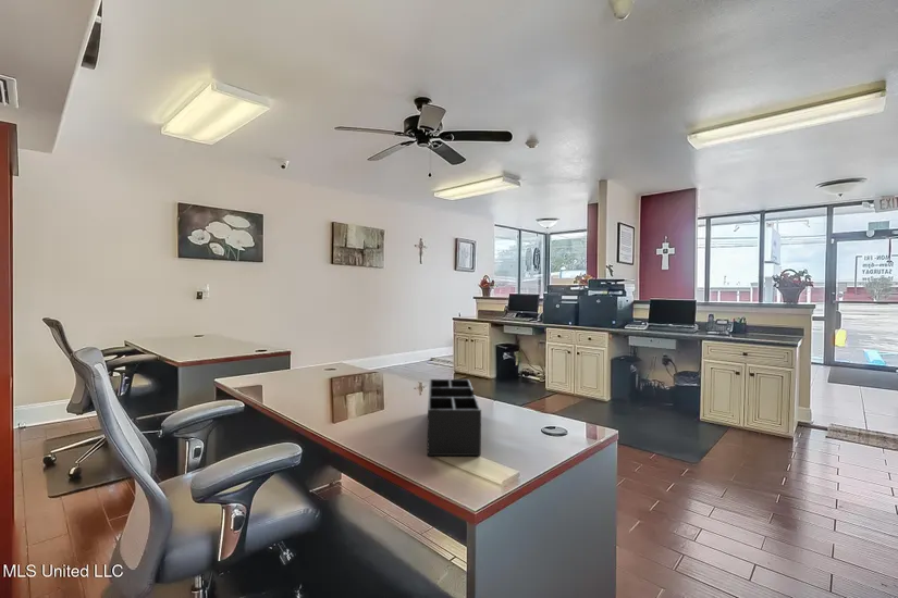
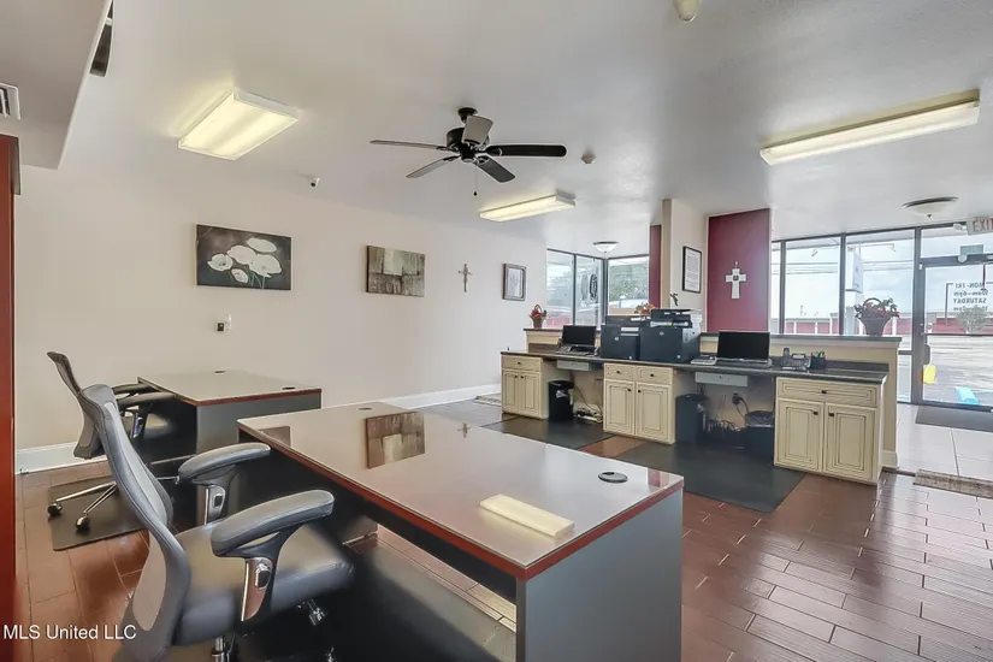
- desk organizer (451, 411)
